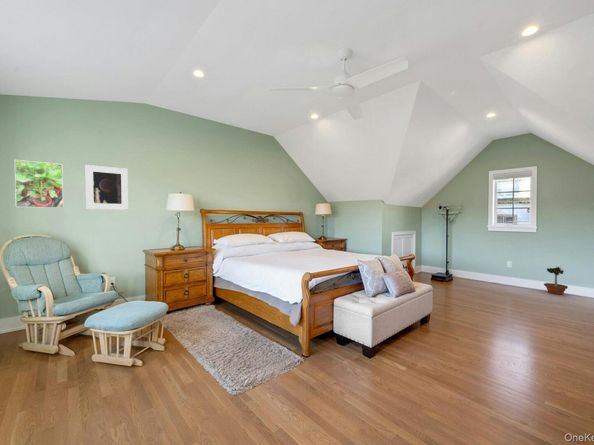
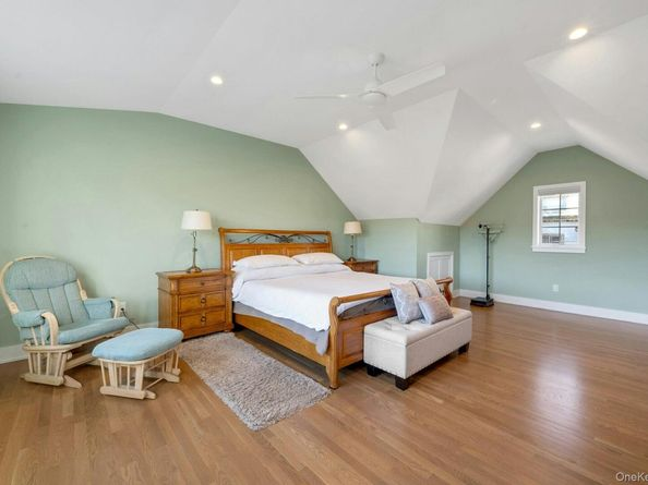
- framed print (107, 188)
- potted tree (555, 278)
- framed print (40, 184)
